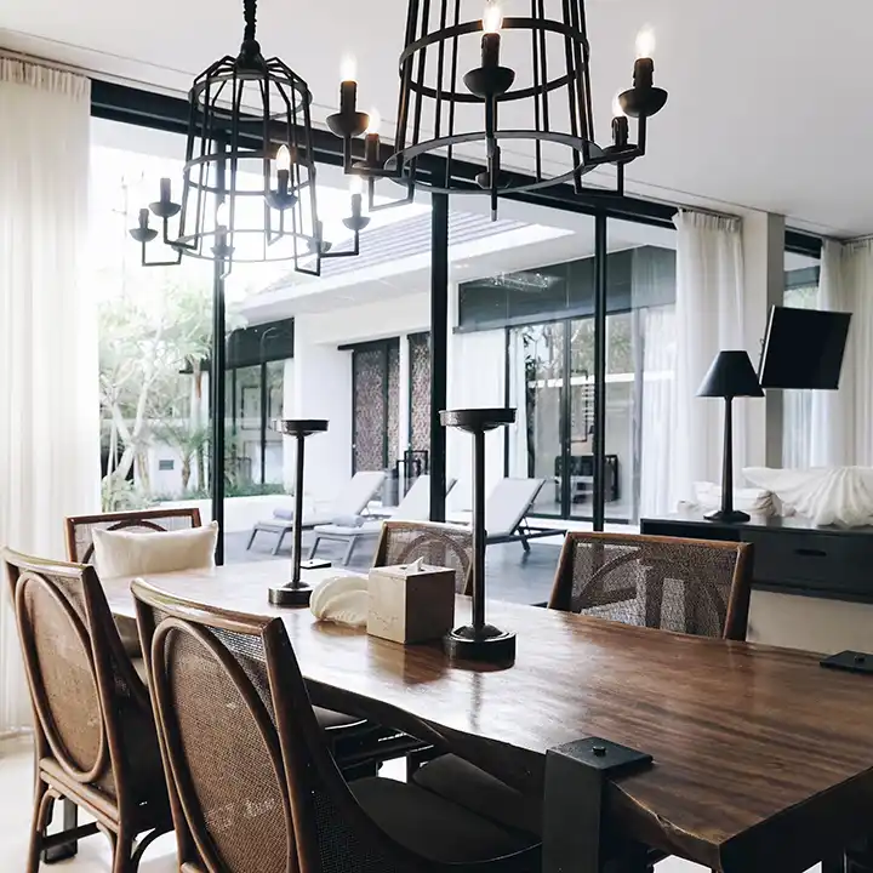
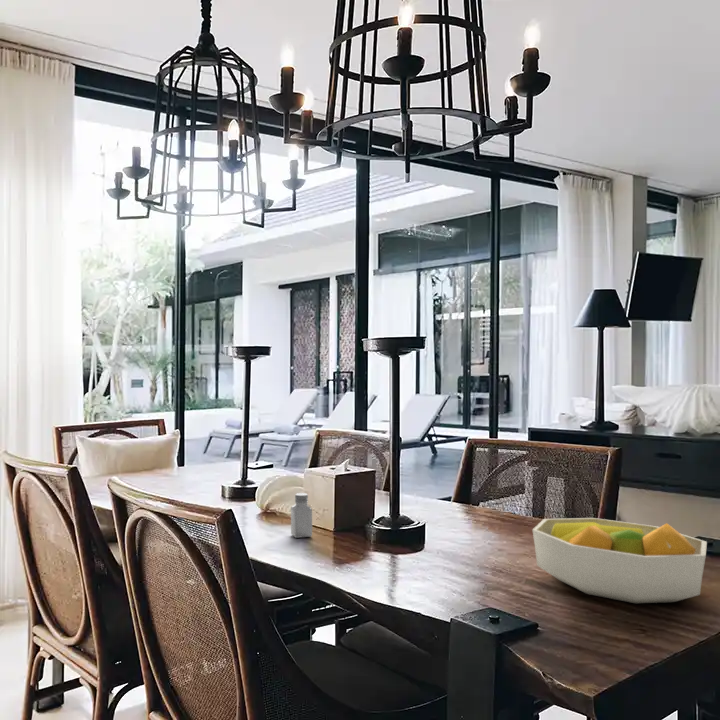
+ fruit bowl (616, 548)
+ saltshaker (301, 514)
